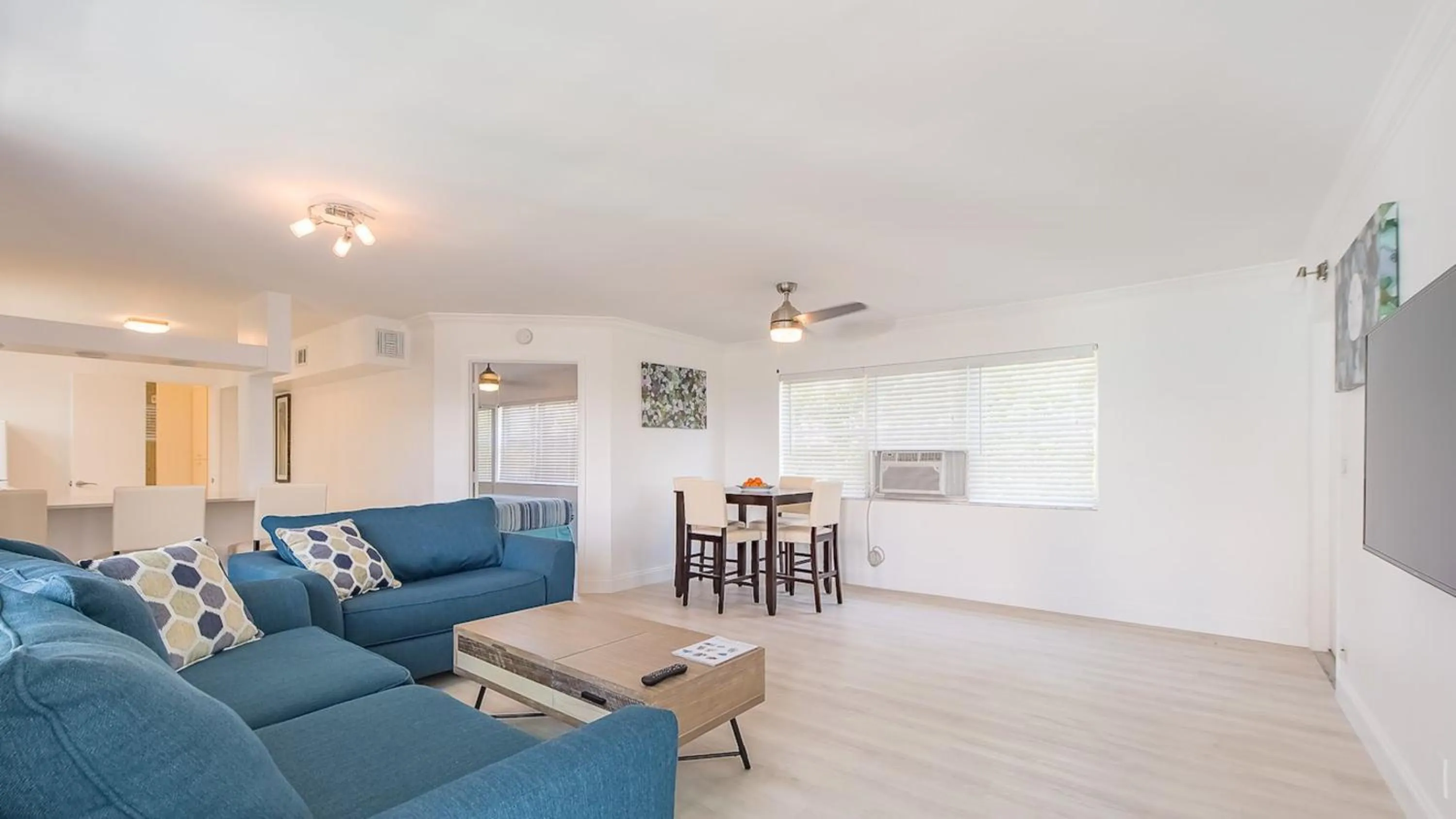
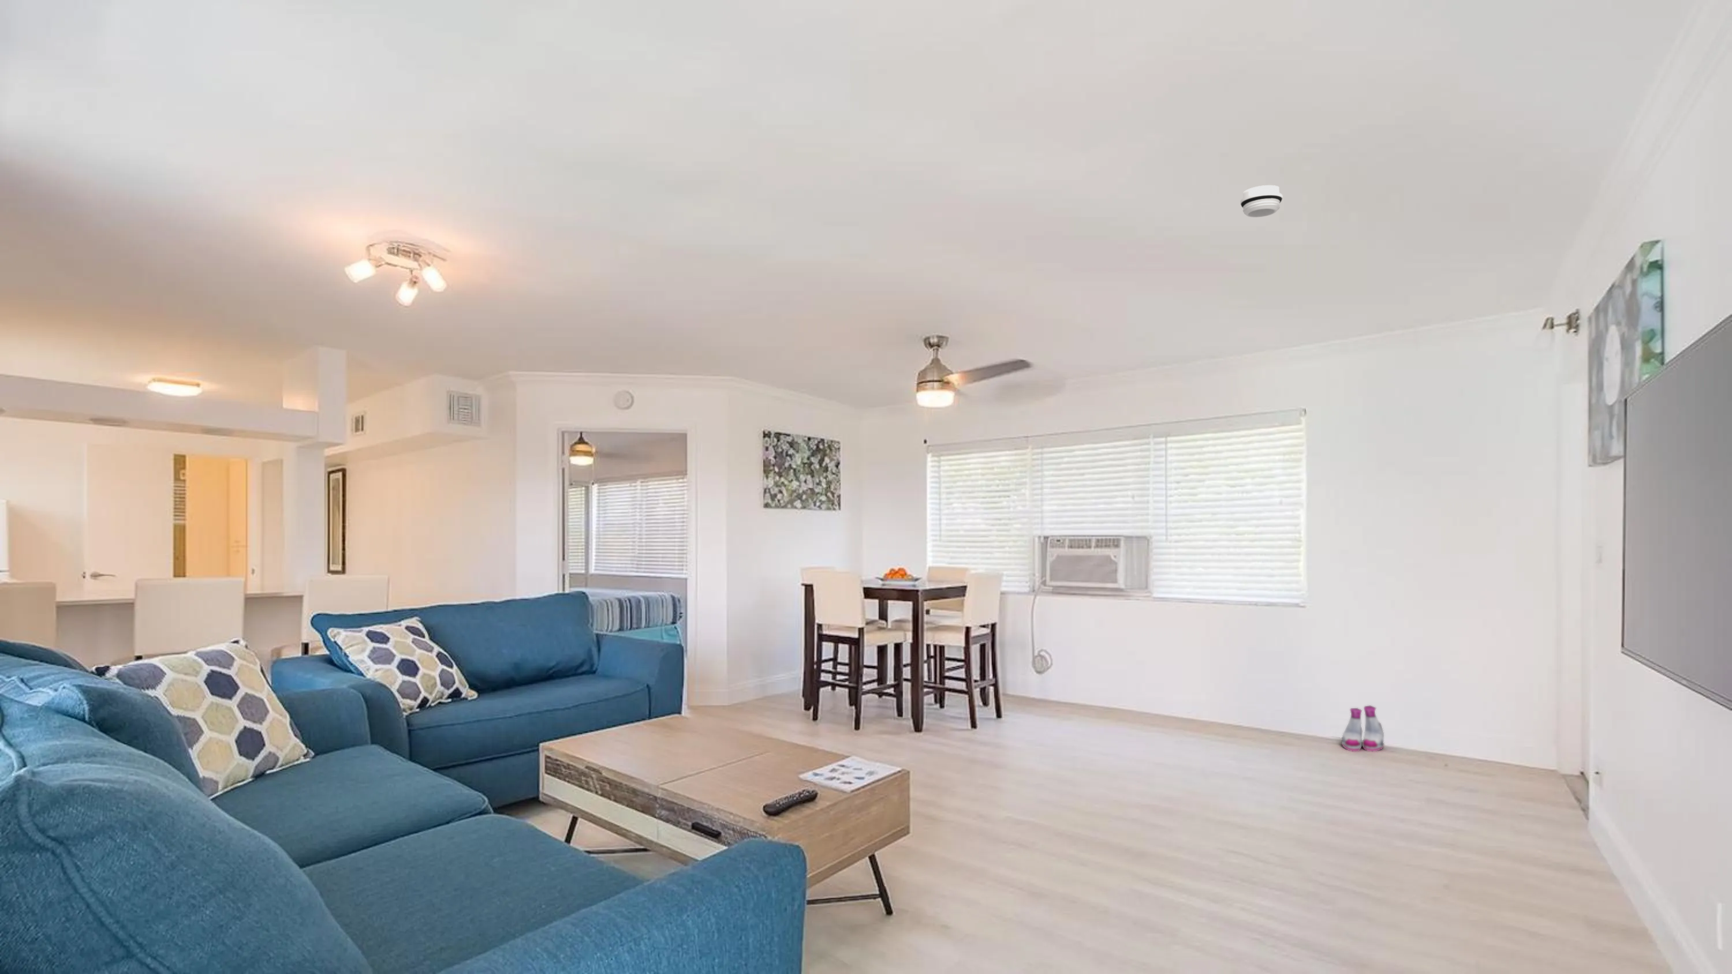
+ smoke detector (1261, 201)
+ boots (1361, 727)
